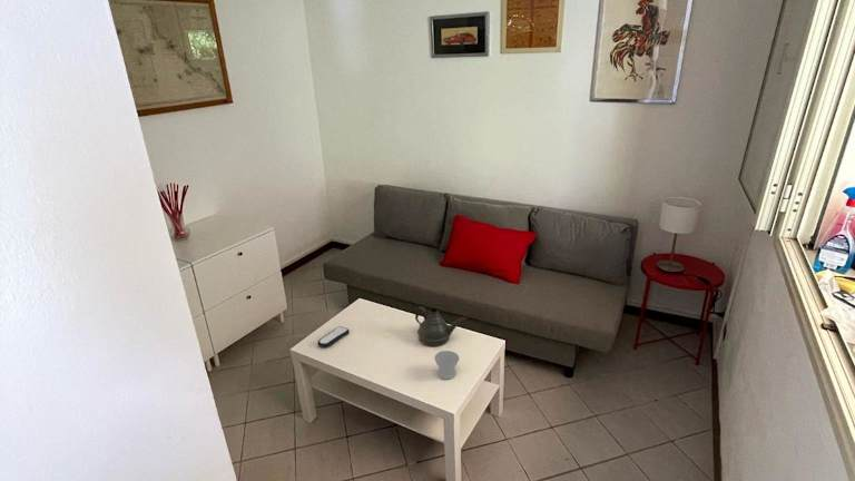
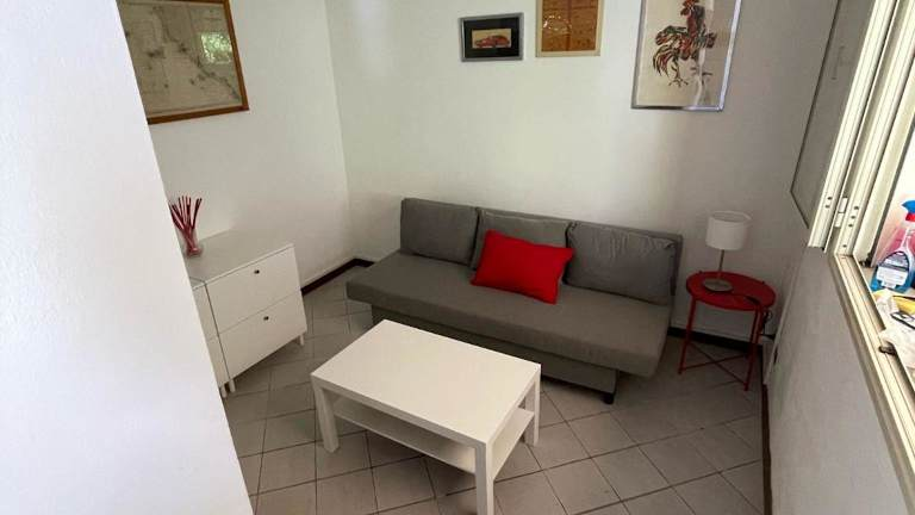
- teapot (440, 325)
- remote control (333, 336)
- cup (446, 365)
